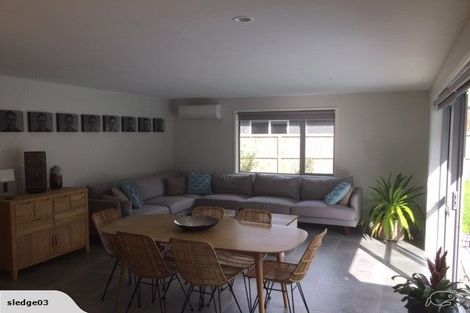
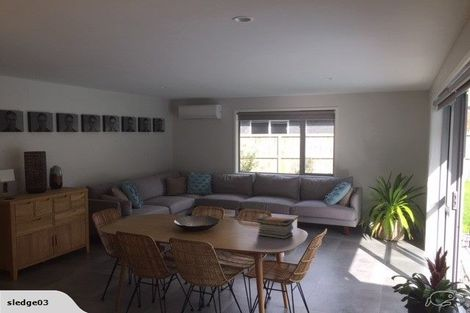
+ book stack (275, 227)
